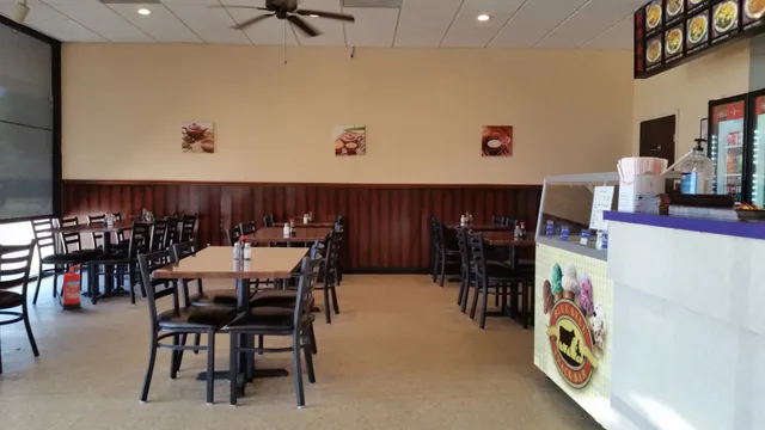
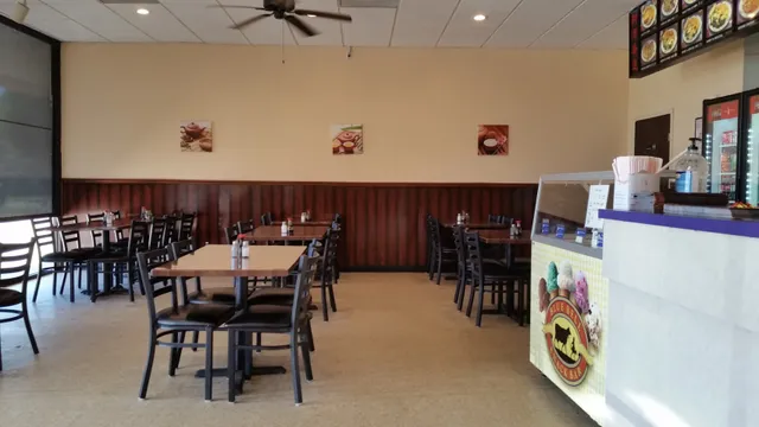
- fire extinguisher (67, 287)
